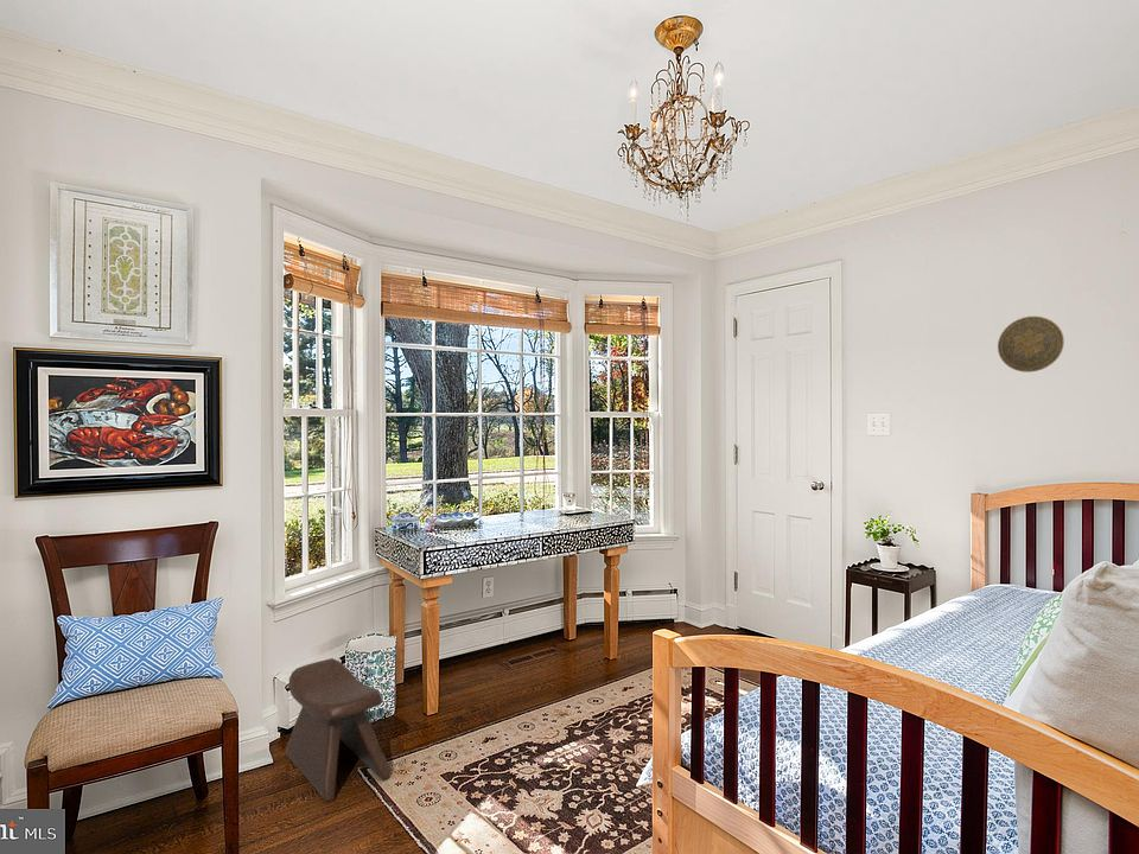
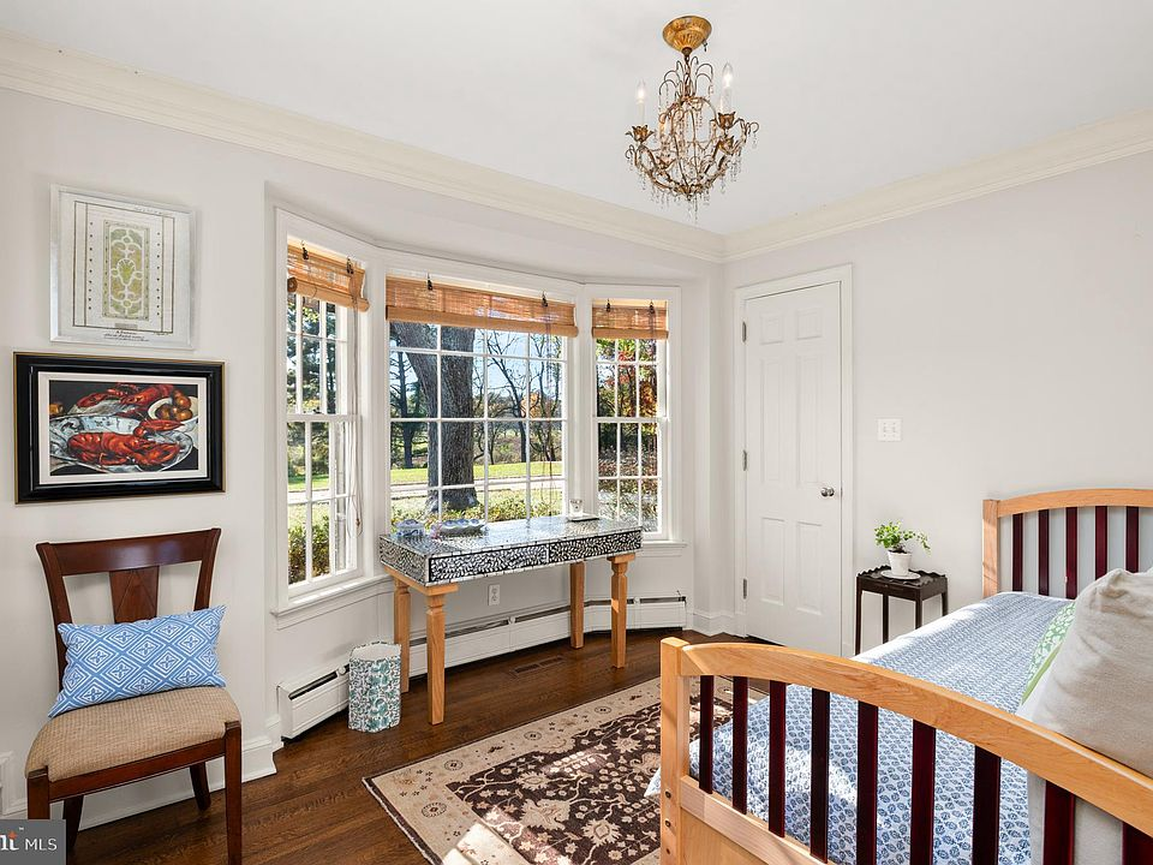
- stool (335, 722)
- decorative plate (1029, 344)
